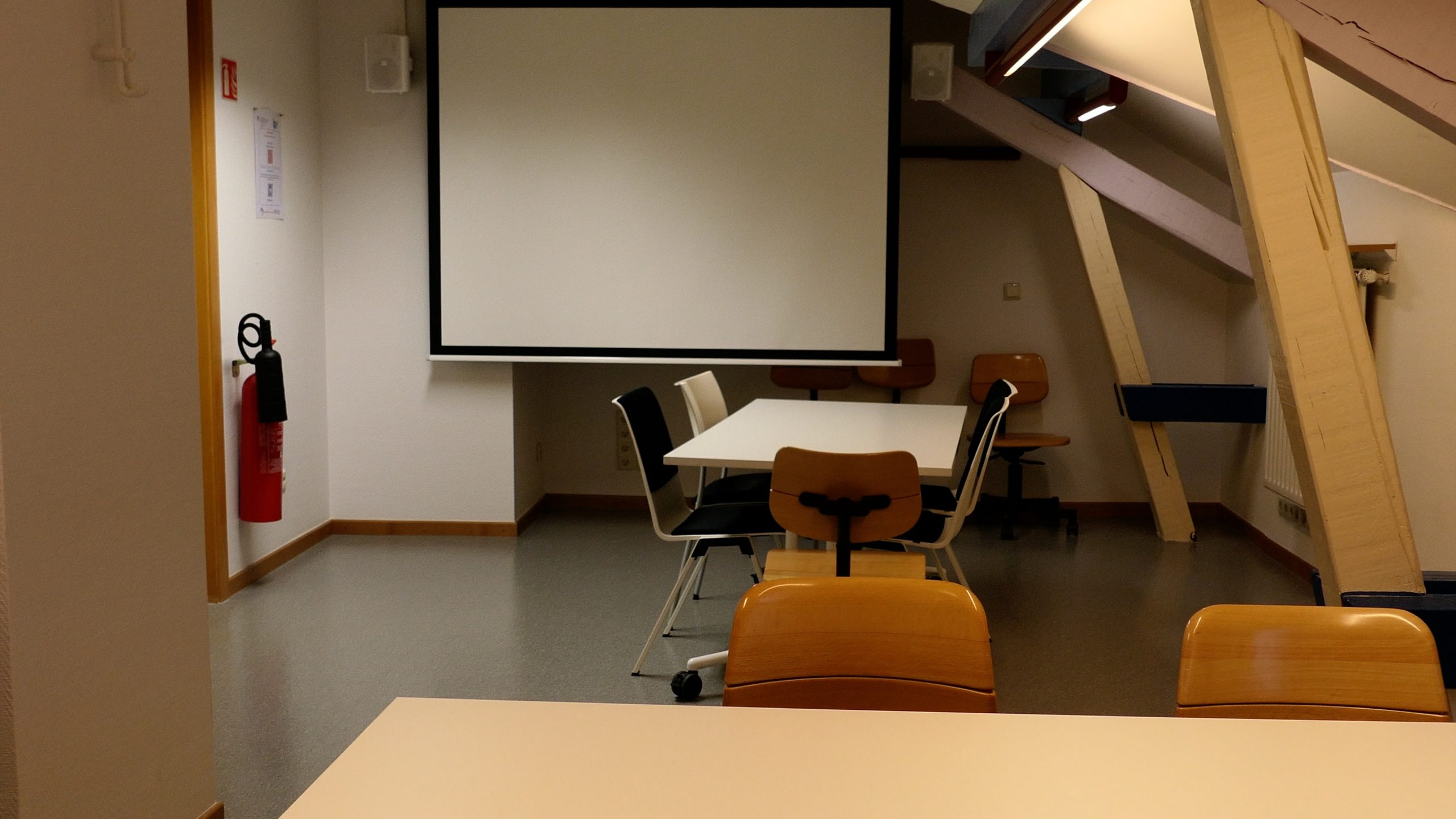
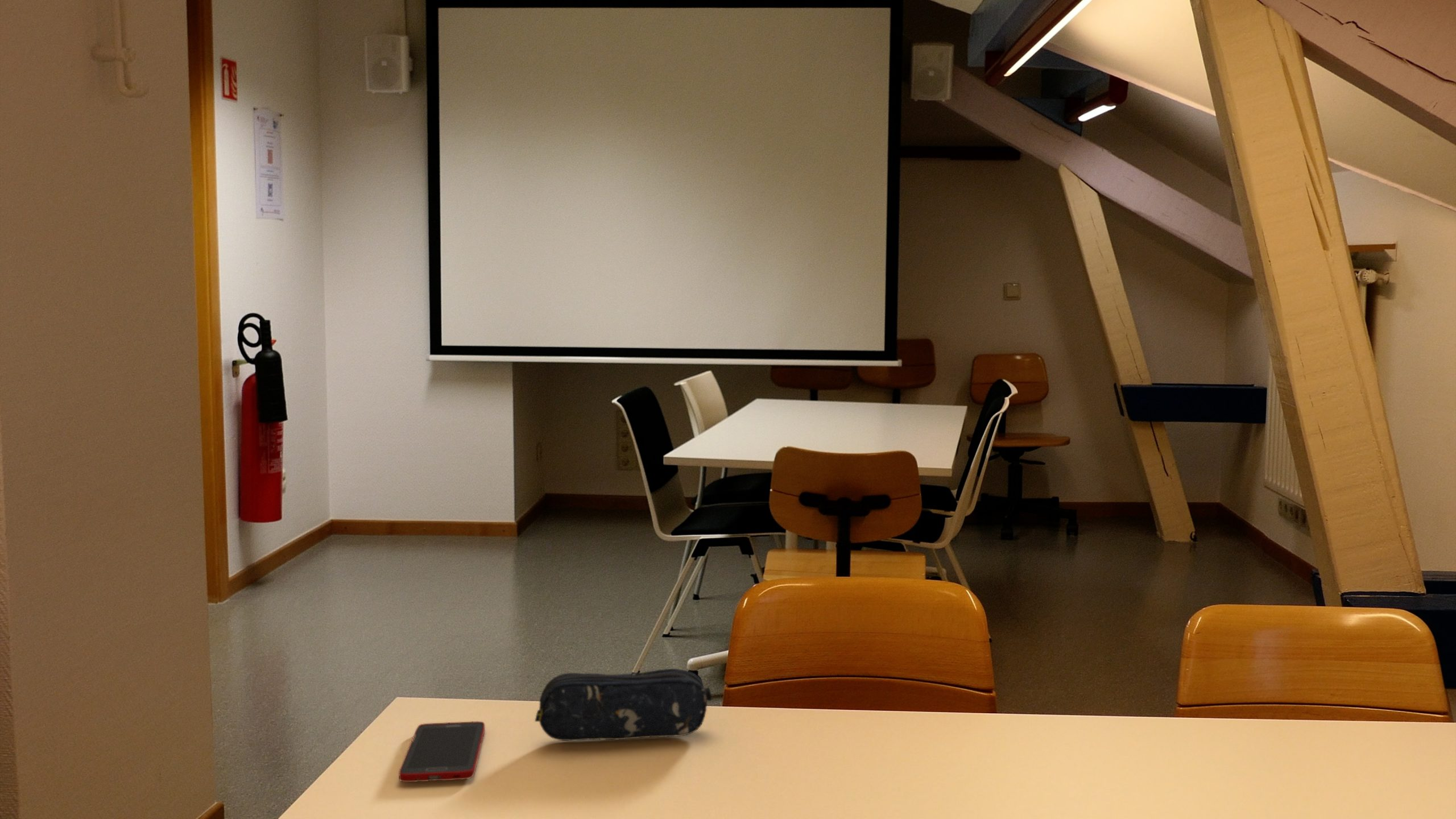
+ cell phone (444, 750)
+ pencil case (623, 705)
